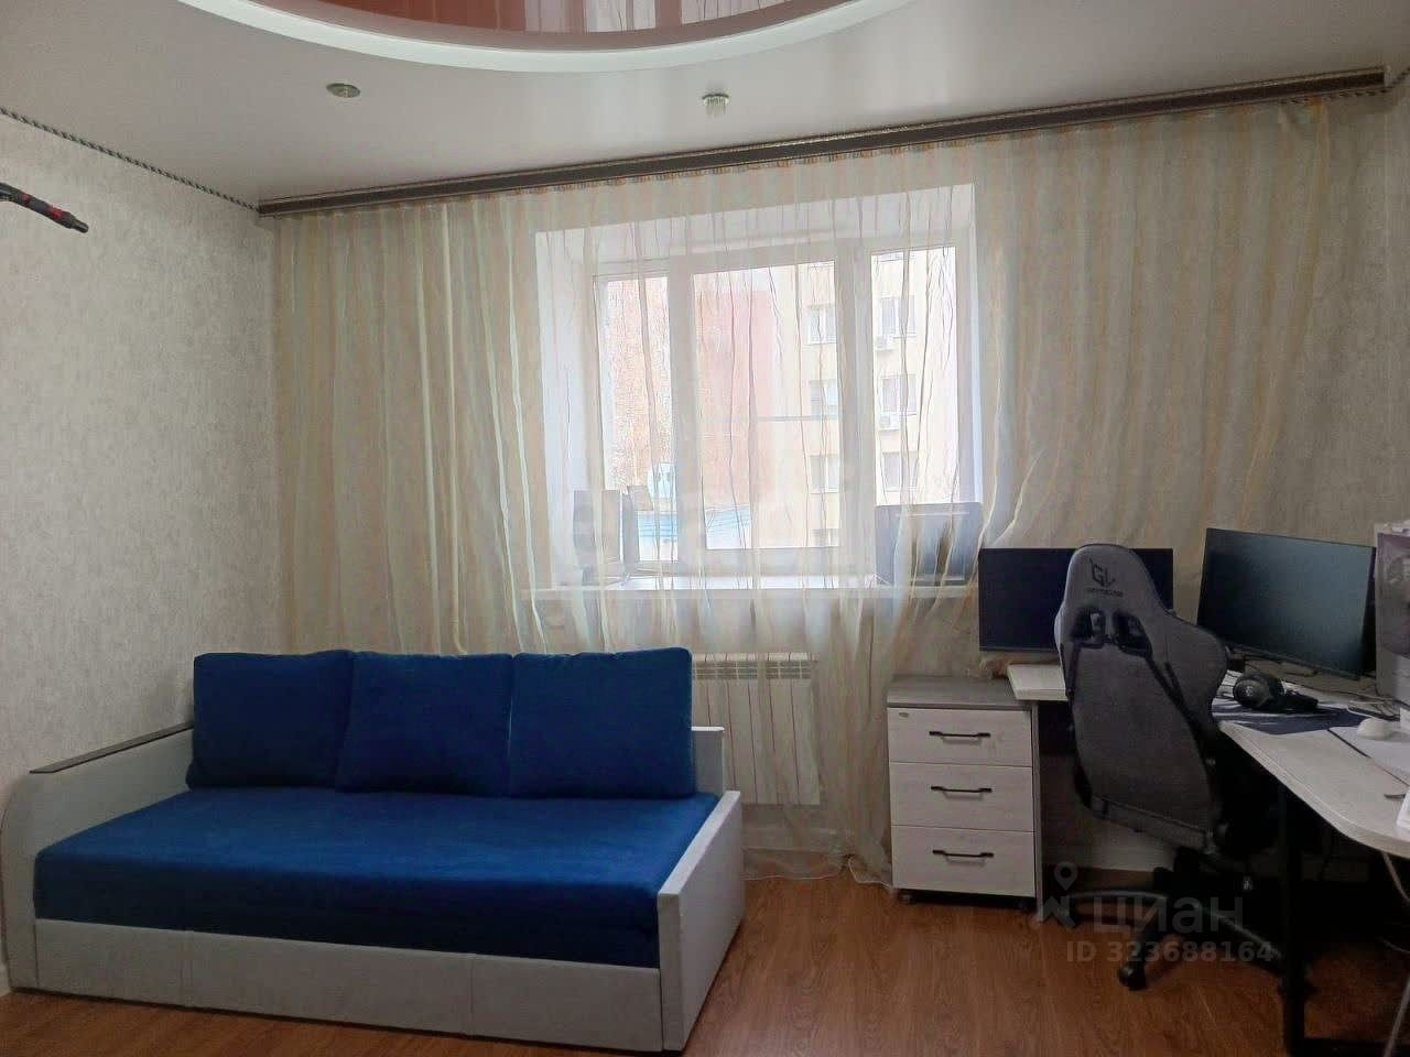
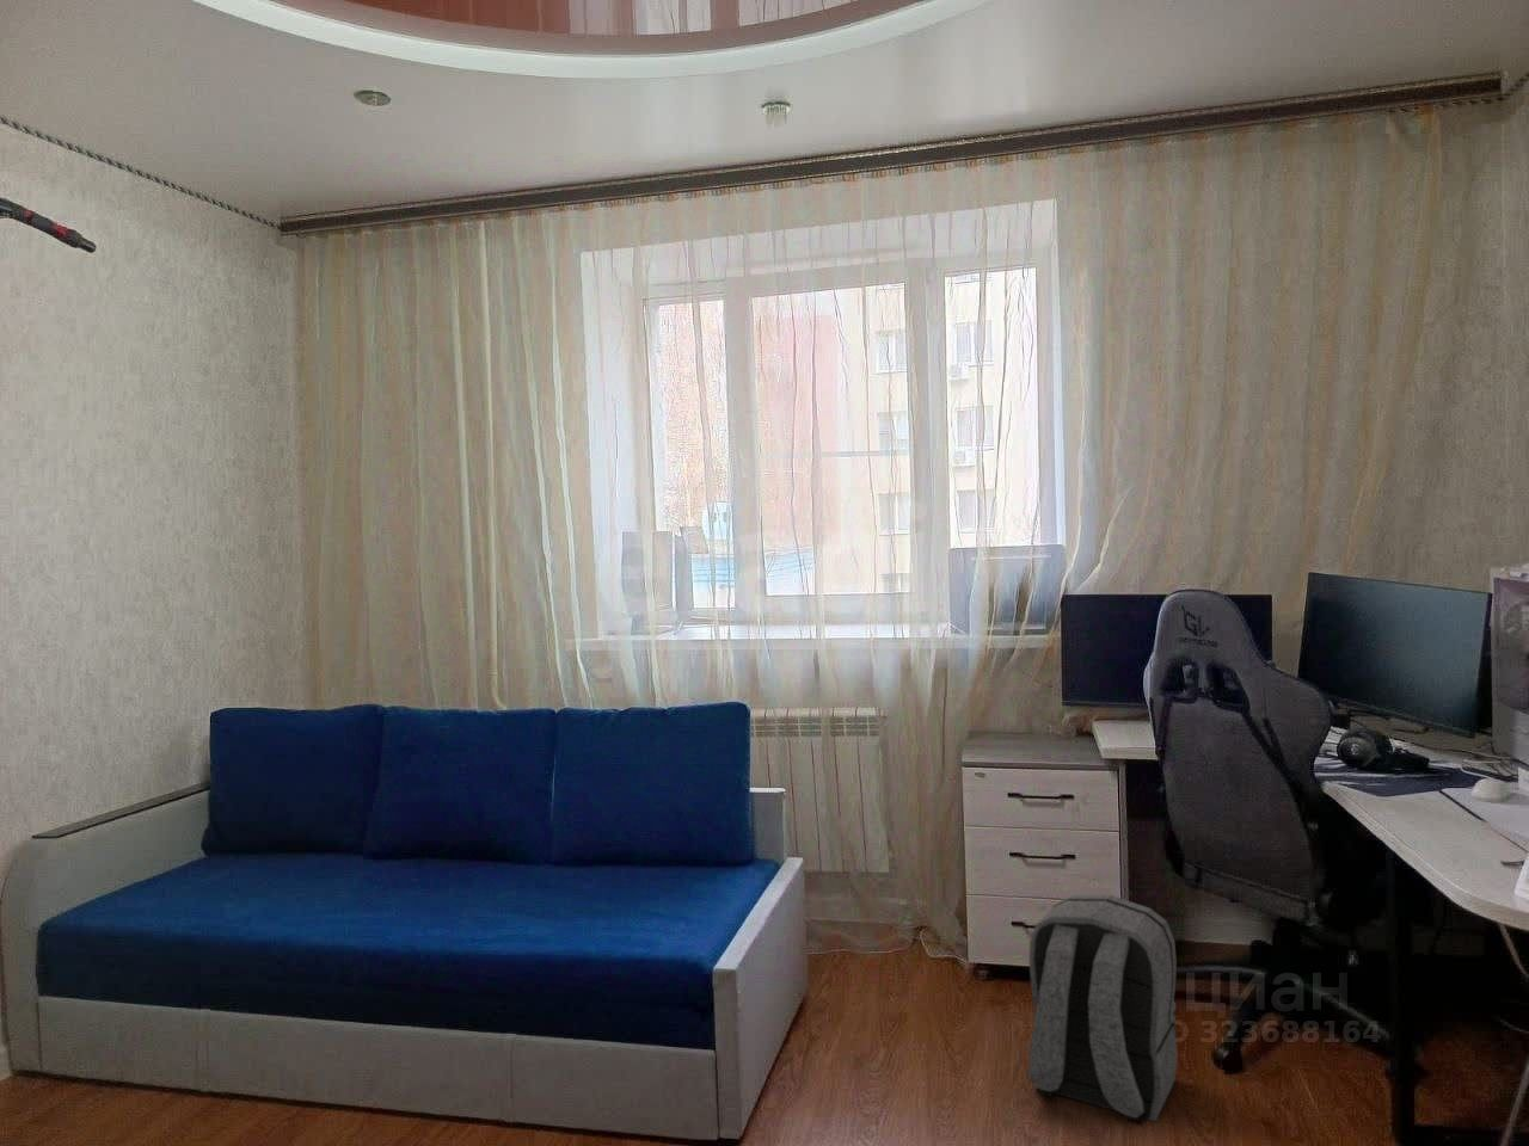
+ backpack (1099, 1000)
